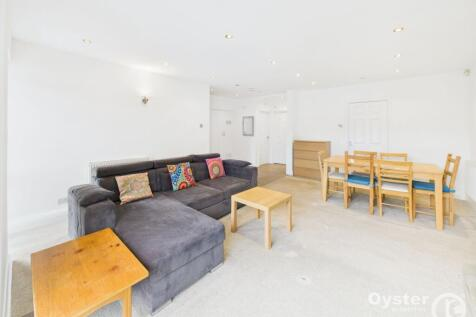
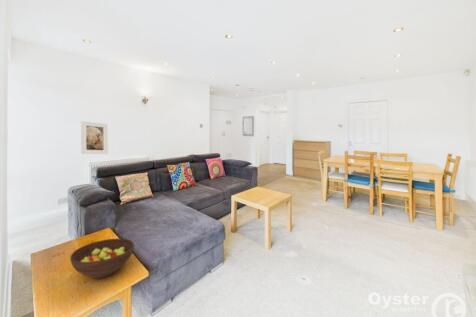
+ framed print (95, 138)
+ fruit bowl (104, 261)
